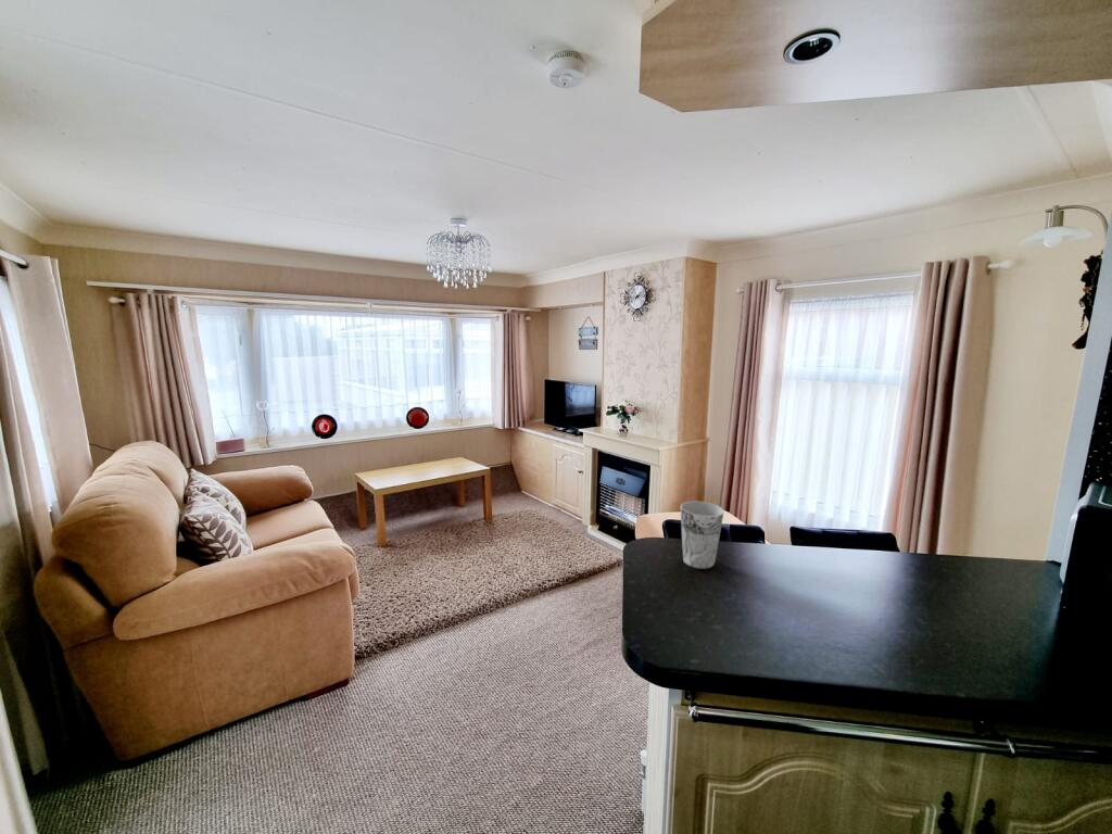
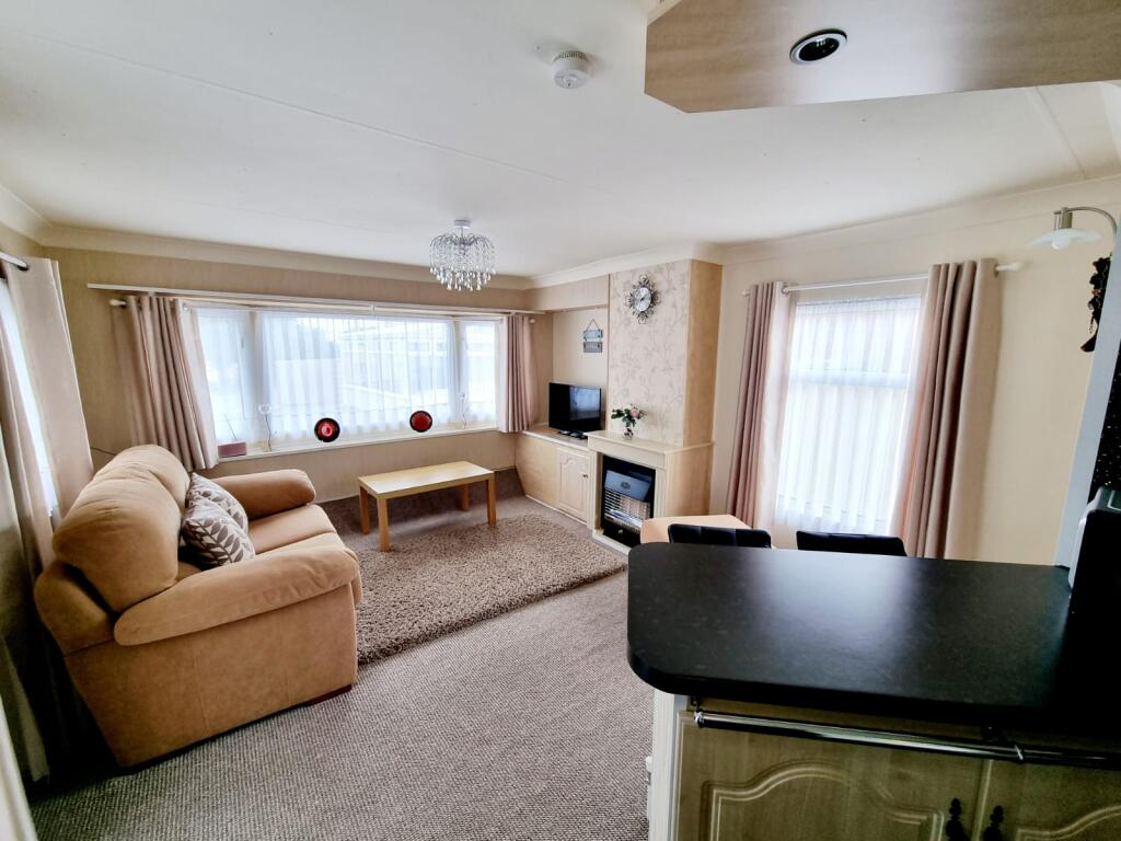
- cup (699, 534)
